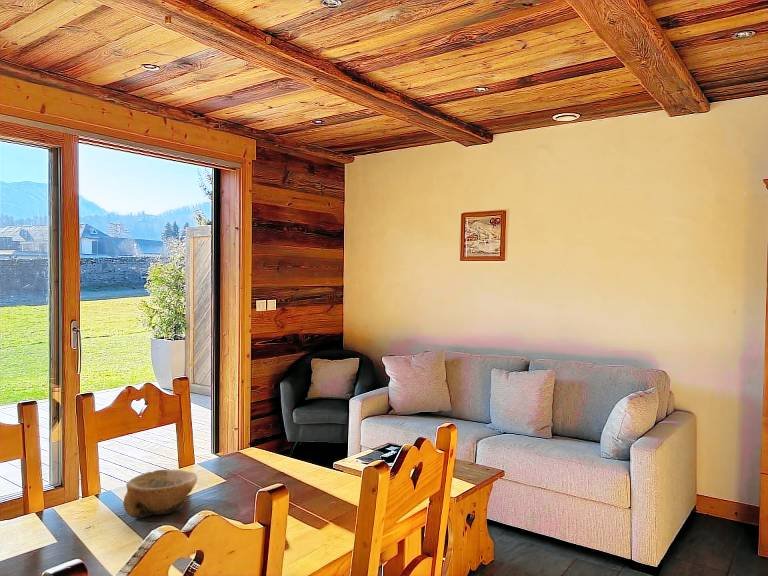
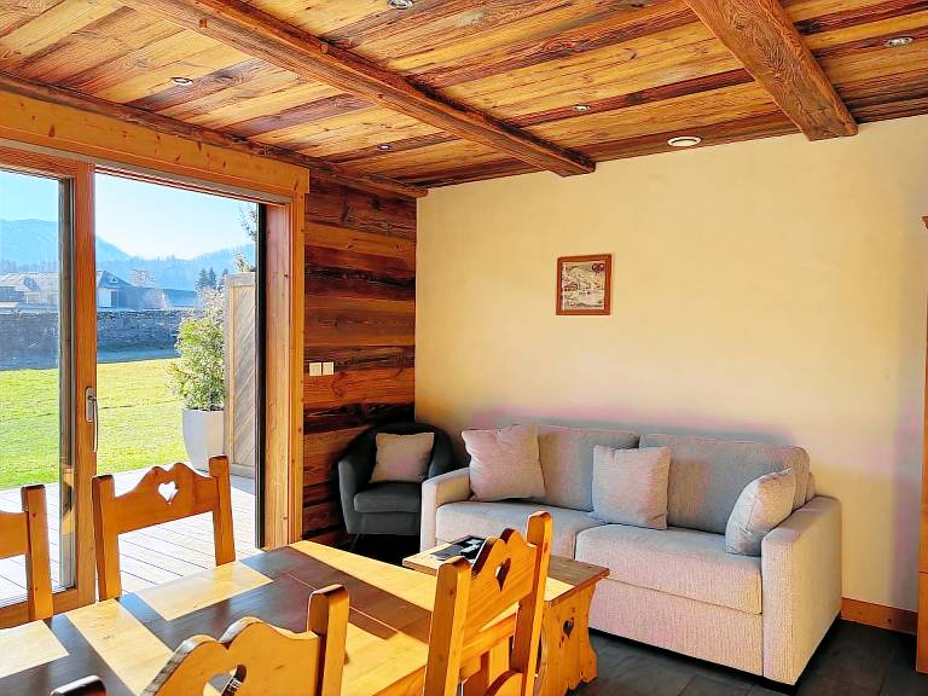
- bowl (160, 494)
